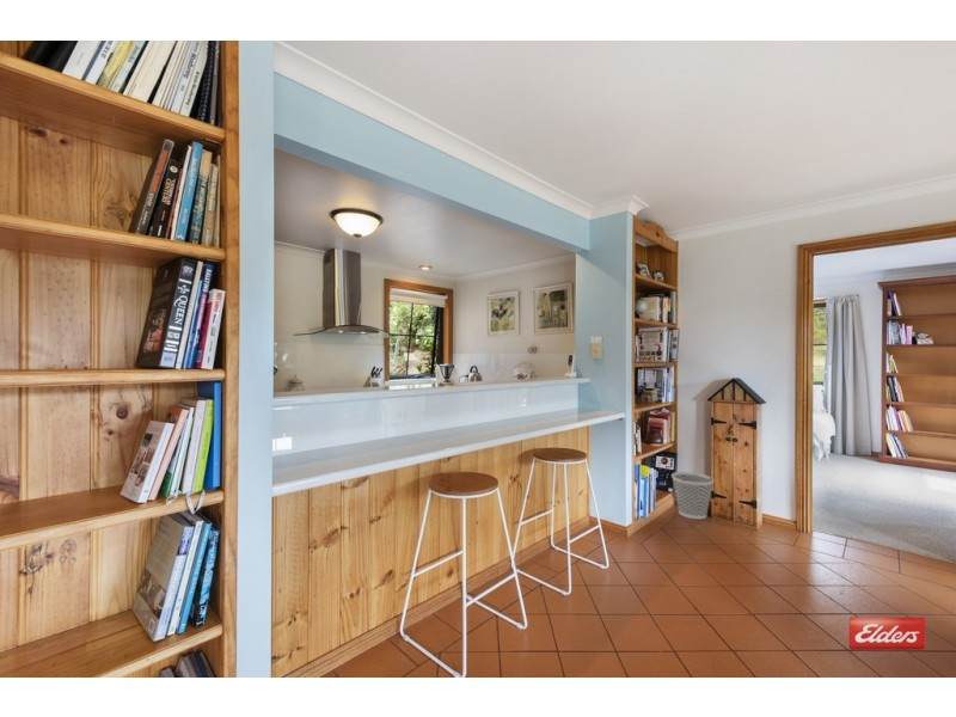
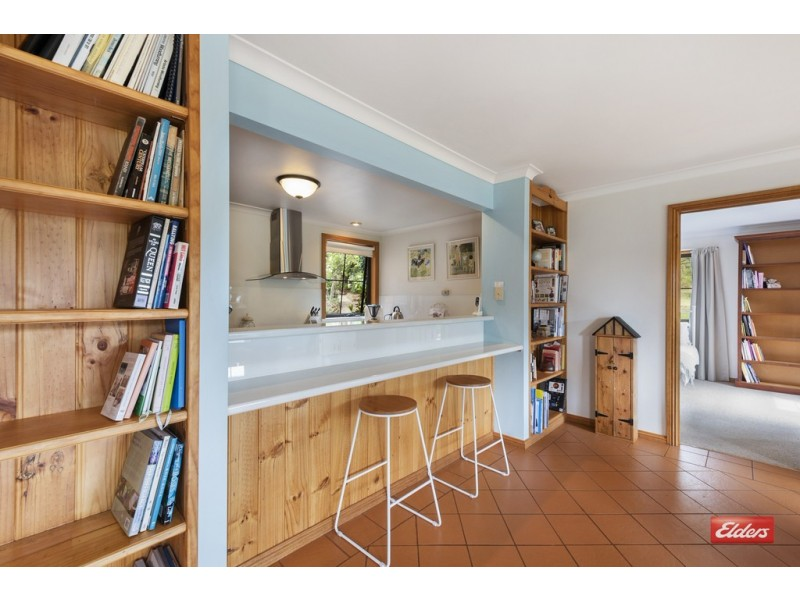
- wastebasket (692, 495)
